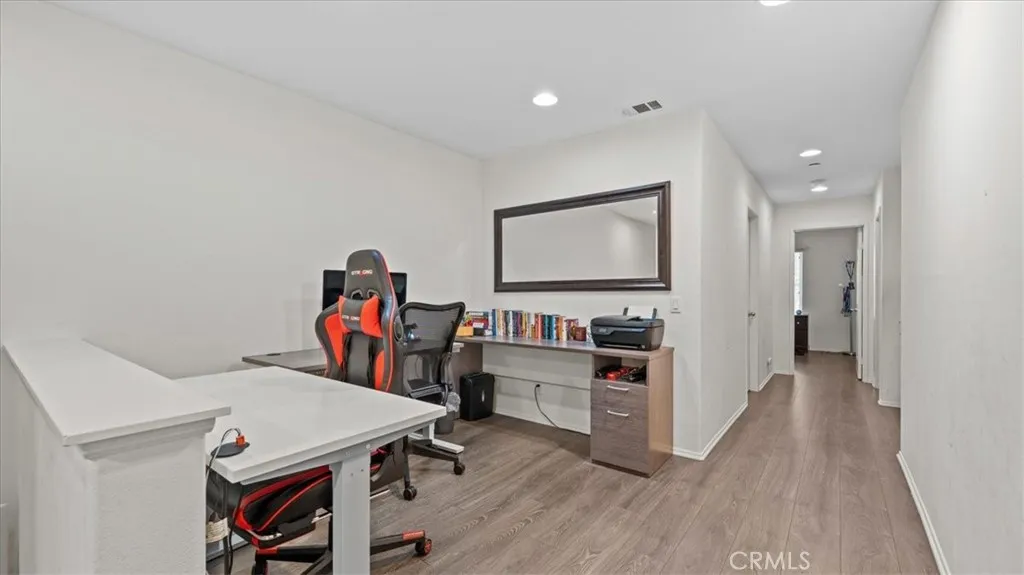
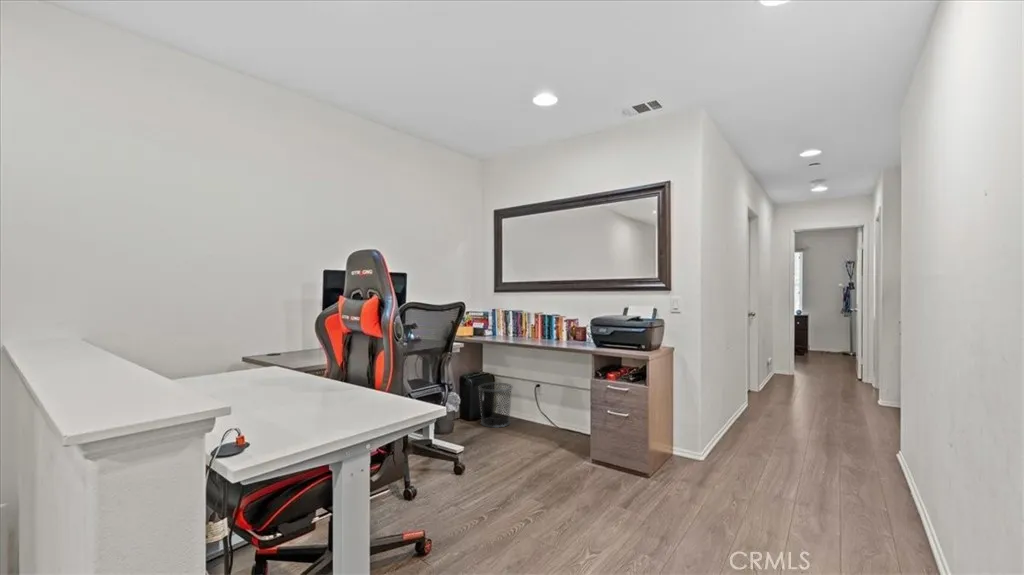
+ waste bin (495, 404)
